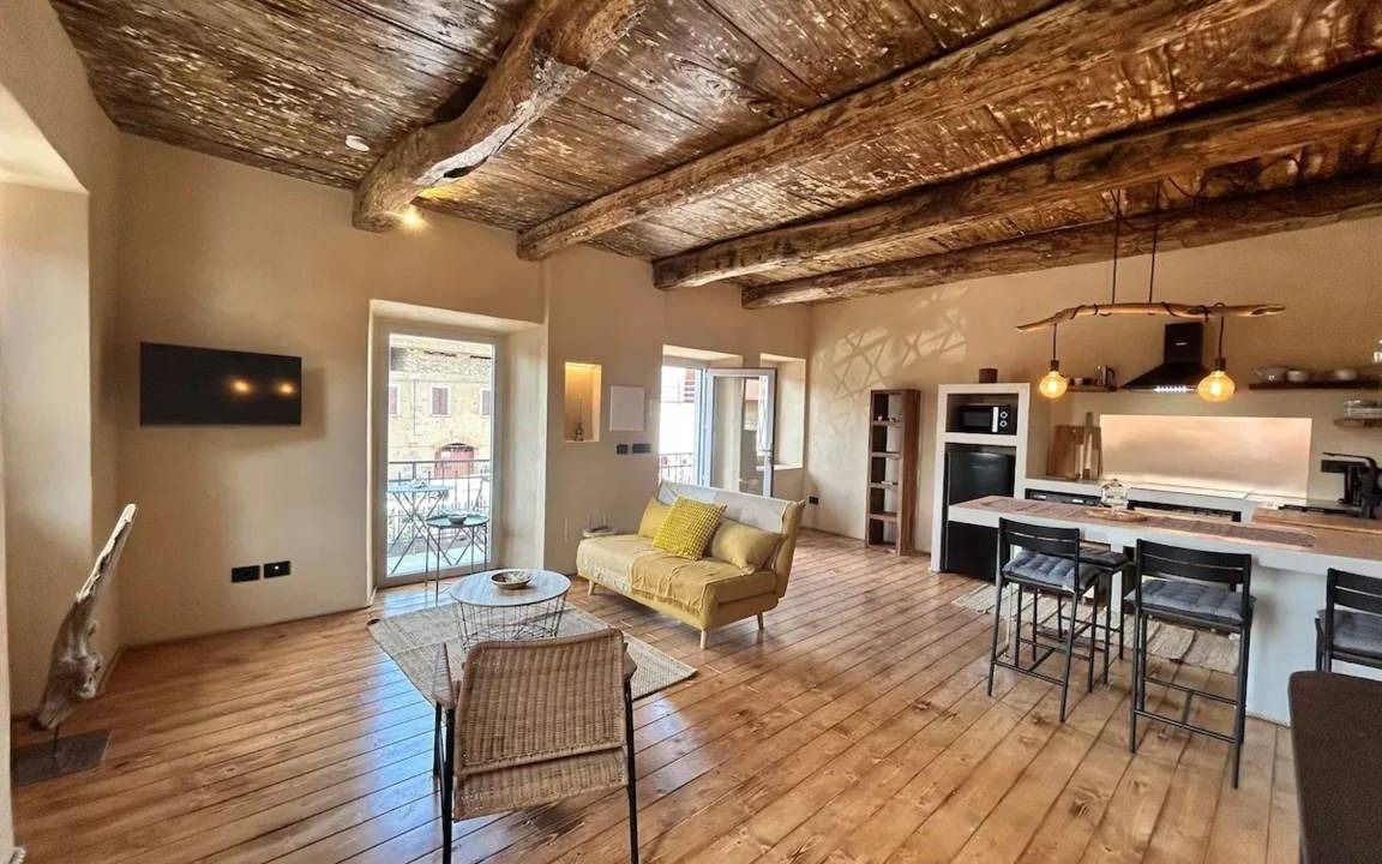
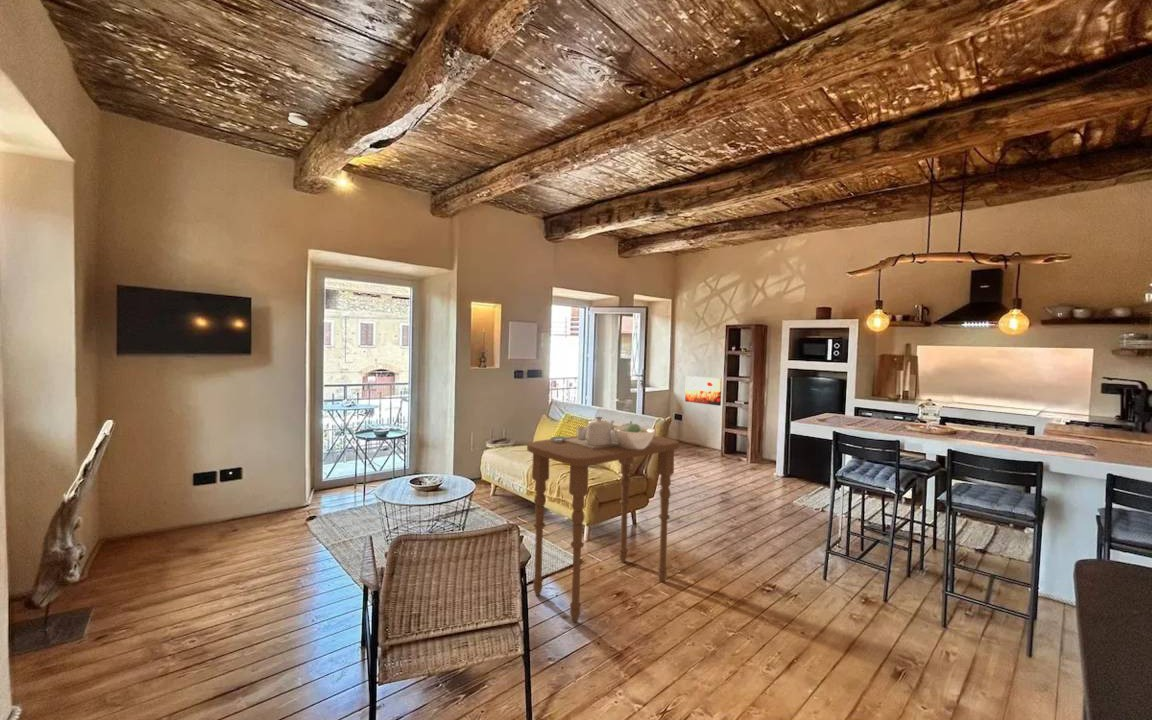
+ wall art (702, 390)
+ side table (587, 493)
